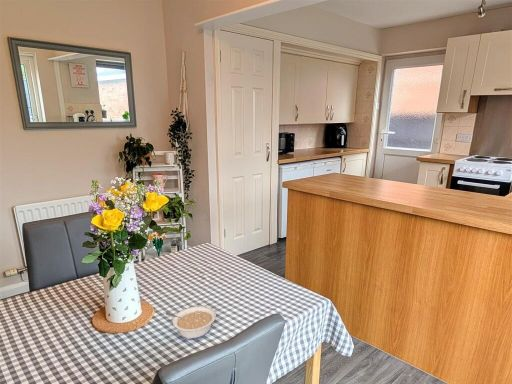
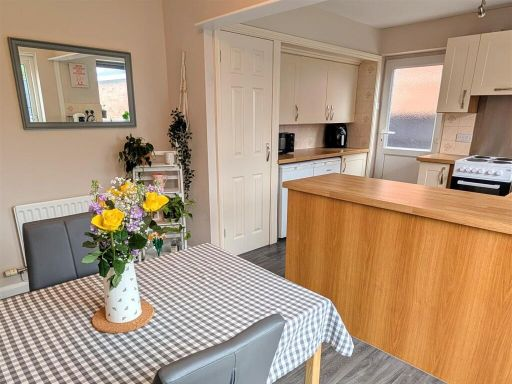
- legume (193, 323)
